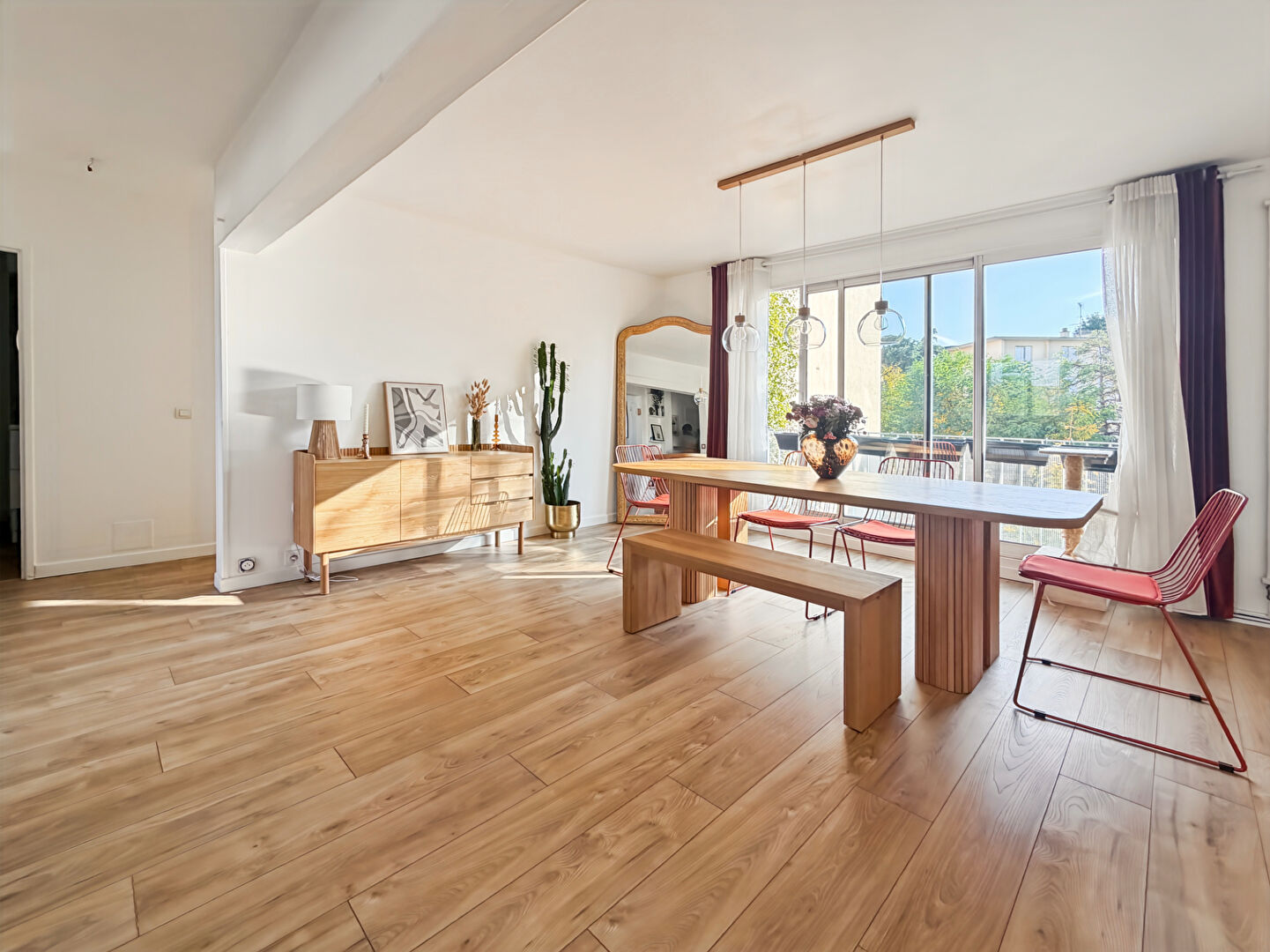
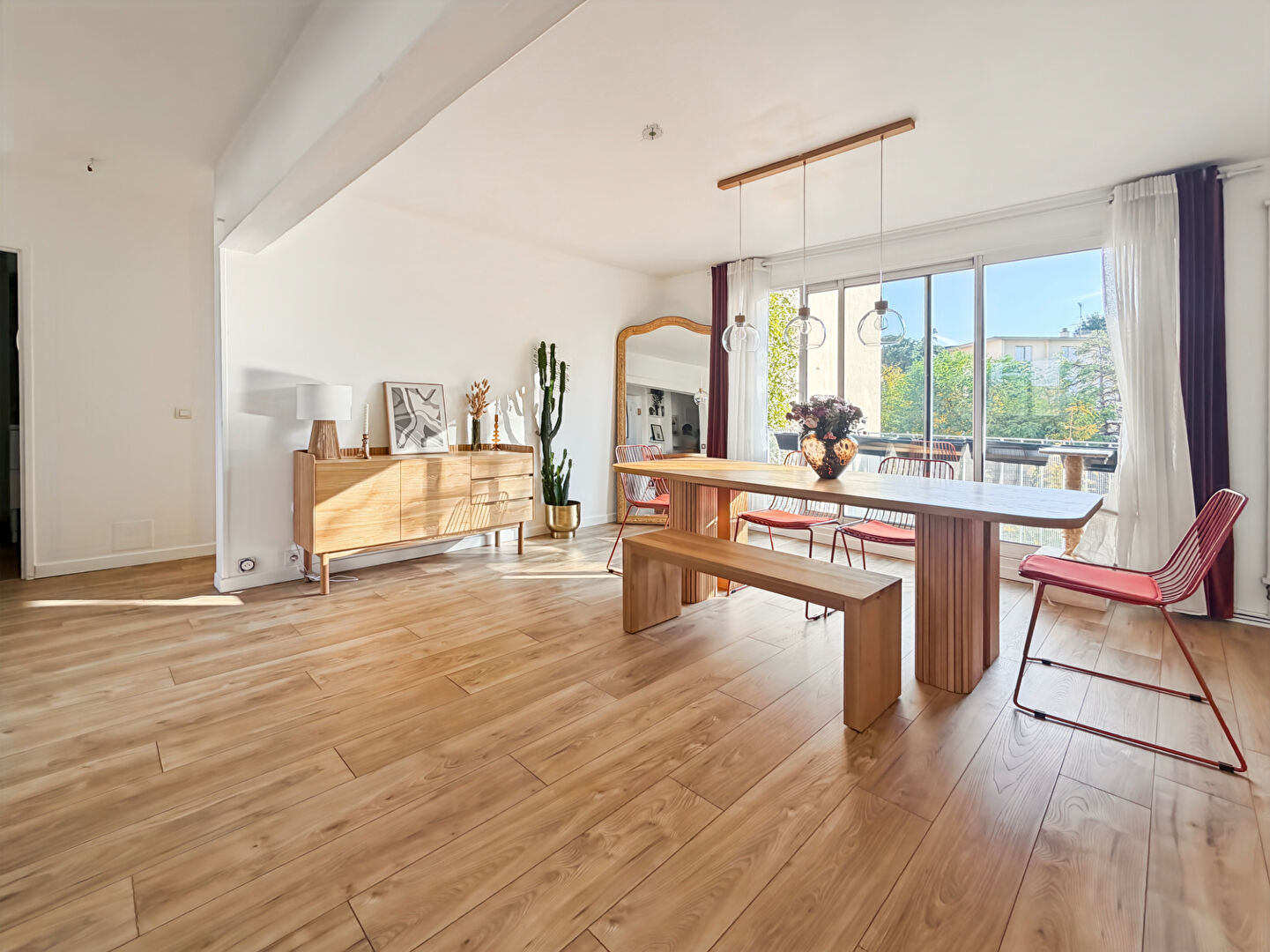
+ smoke detector (651, 131)
